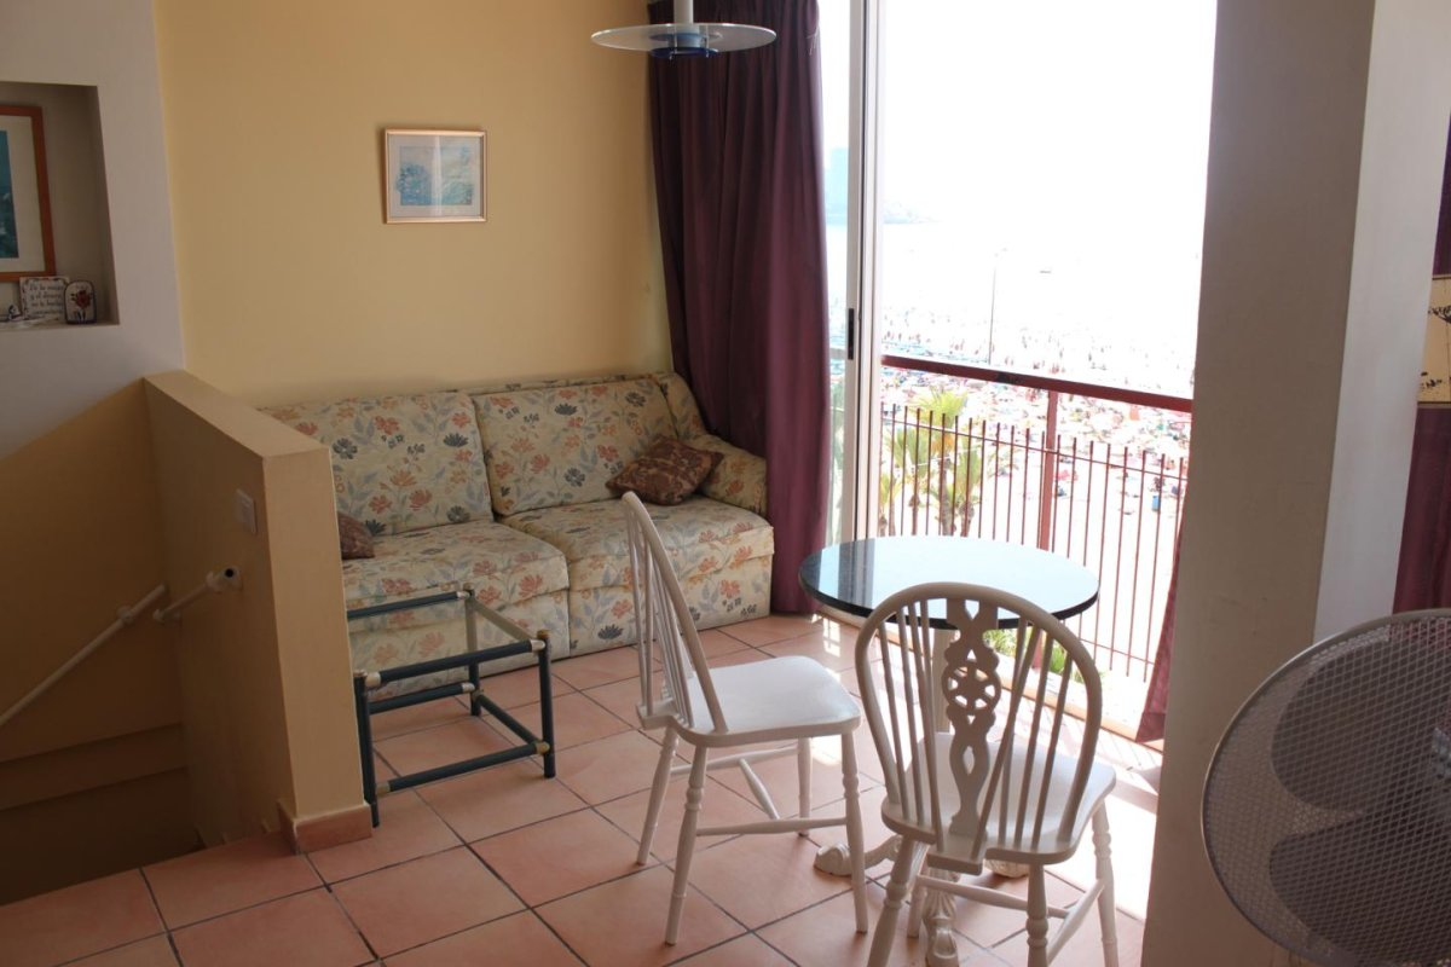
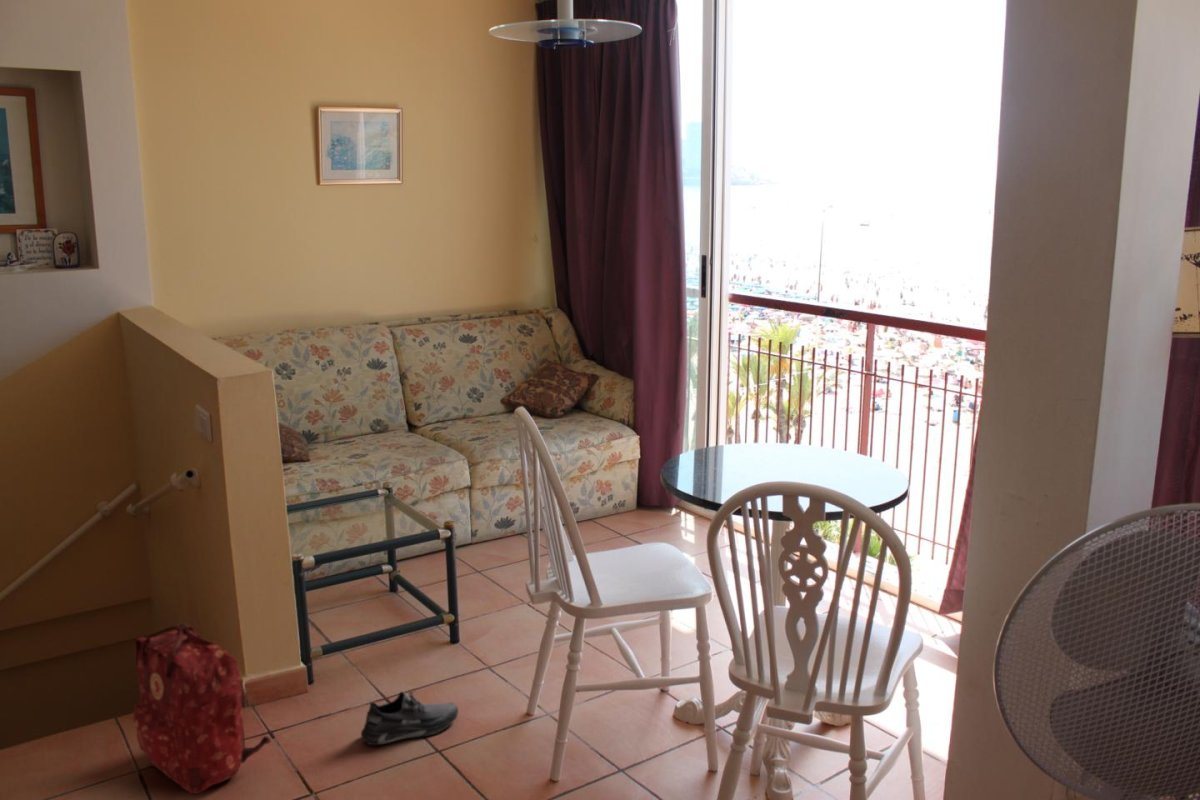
+ shoe (410, 710)
+ backpack (195, 693)
